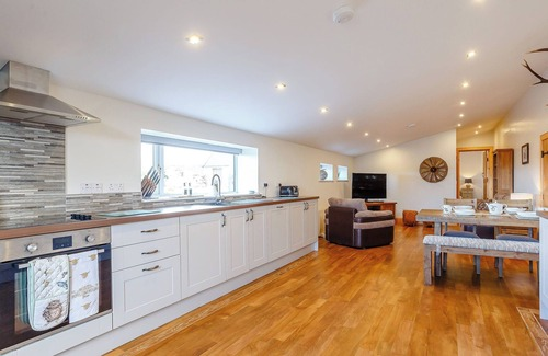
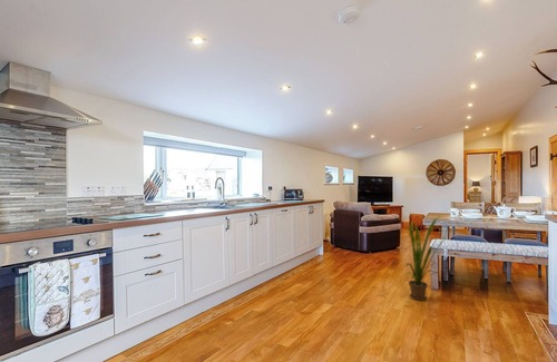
+ house plant (420, 256)
